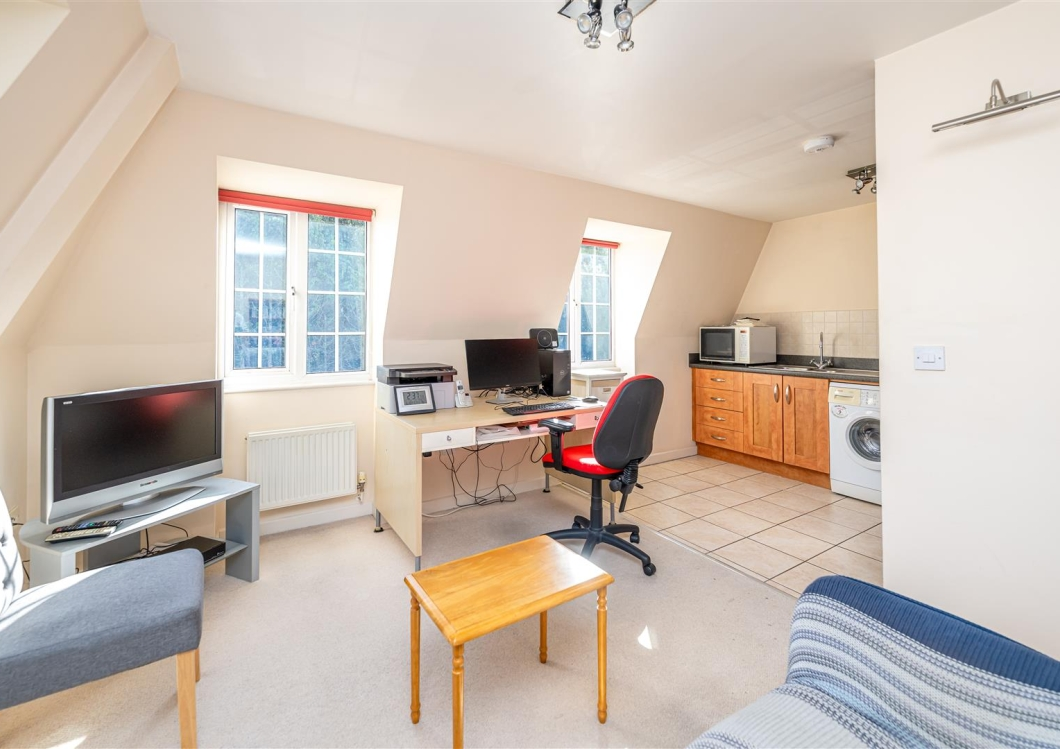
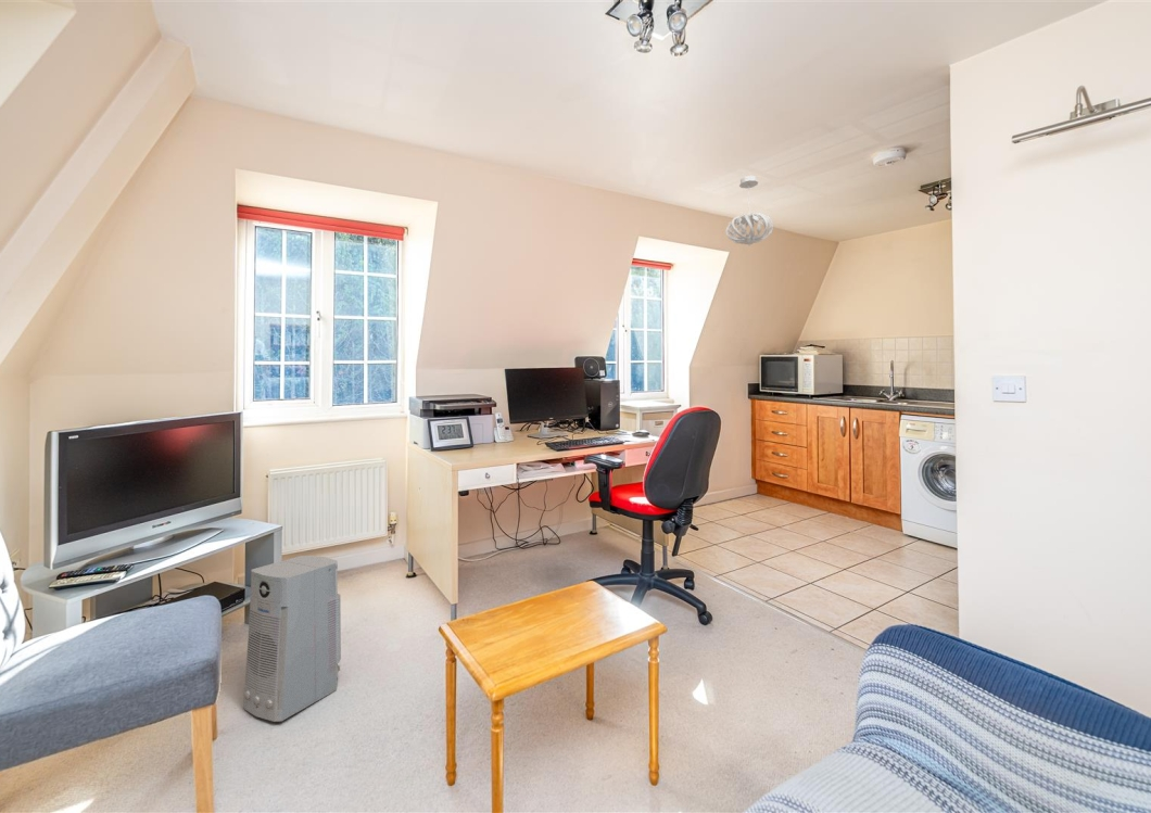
+ pendant light (748, 211)
+ air purifier (294, 631)
